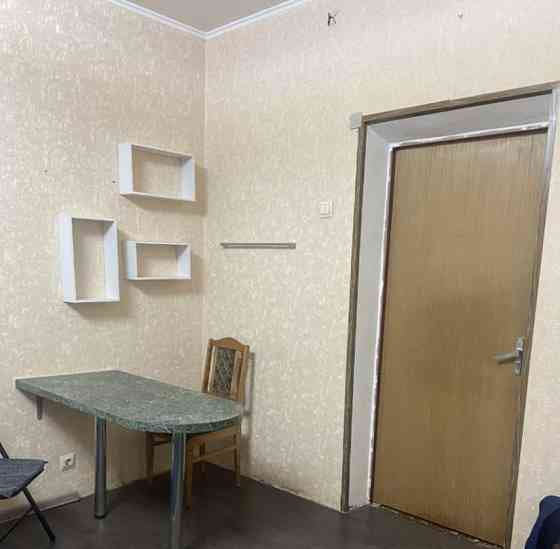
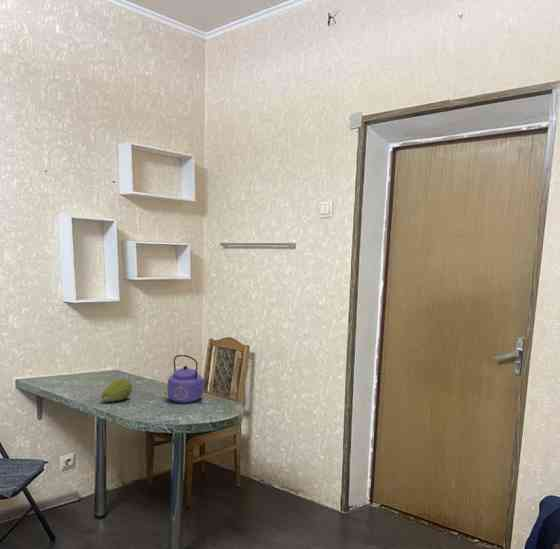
+ fruit (117, 390)
+ kettle (189, 378)
